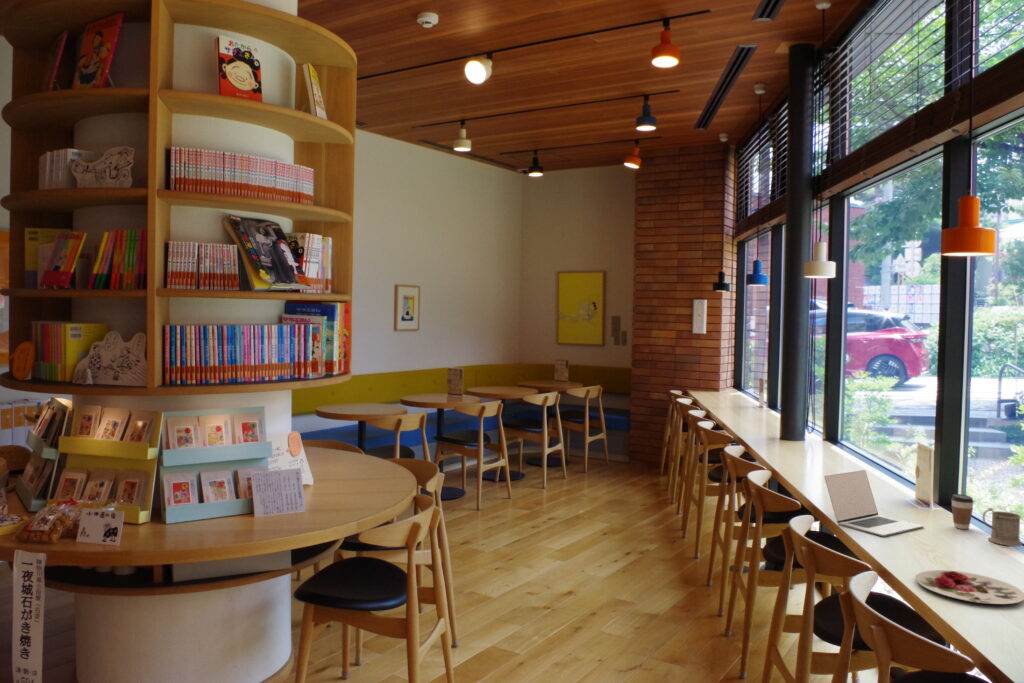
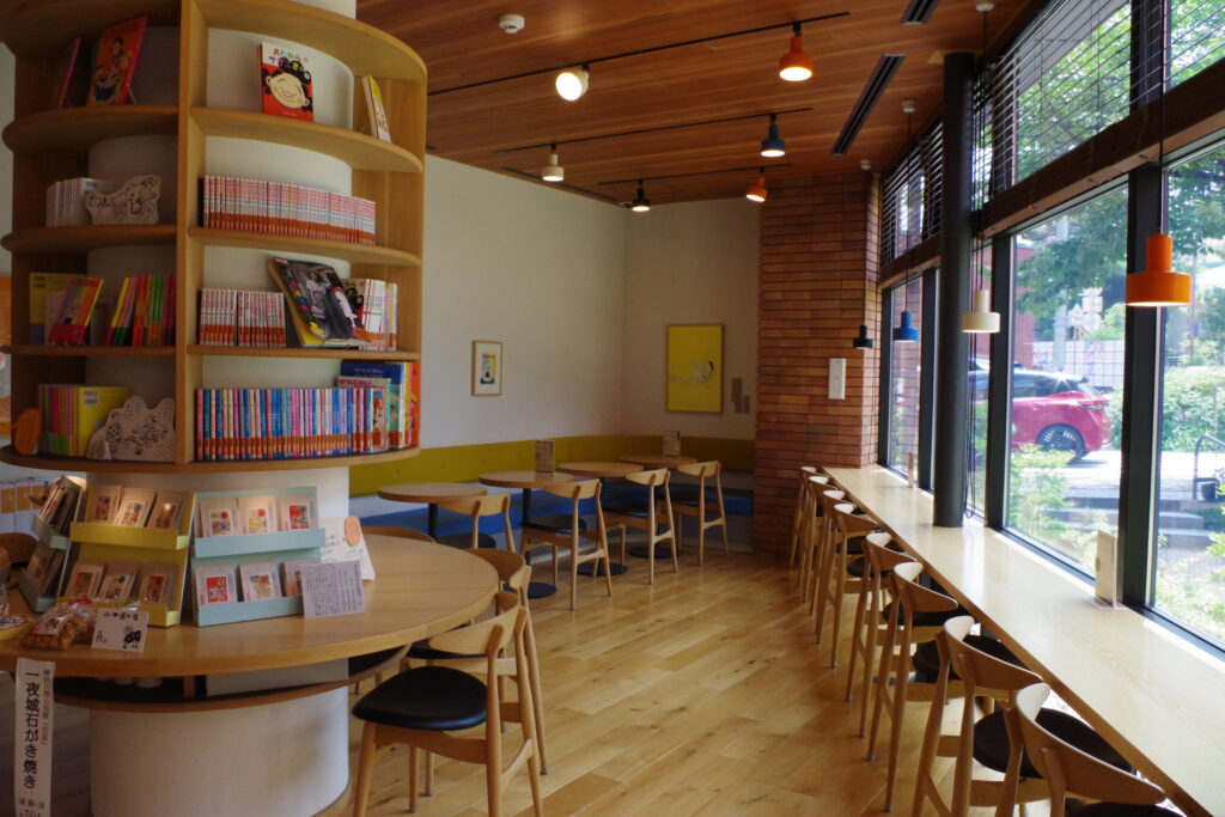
- plate (968, 585)
- mug (1000, 525)
- coffee cup (962, 511)
- laptop (873, 501)
